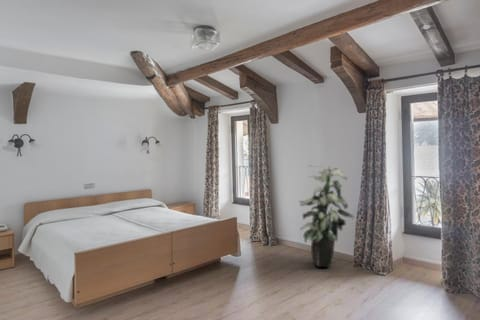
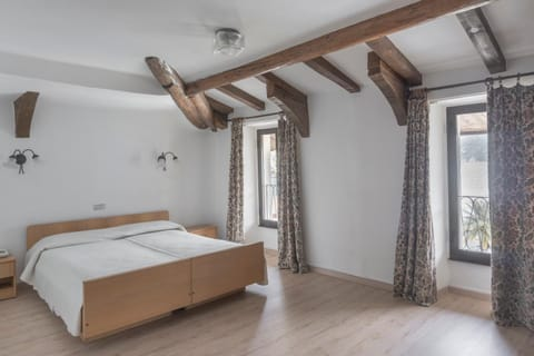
- indoor plant (322, 214)
